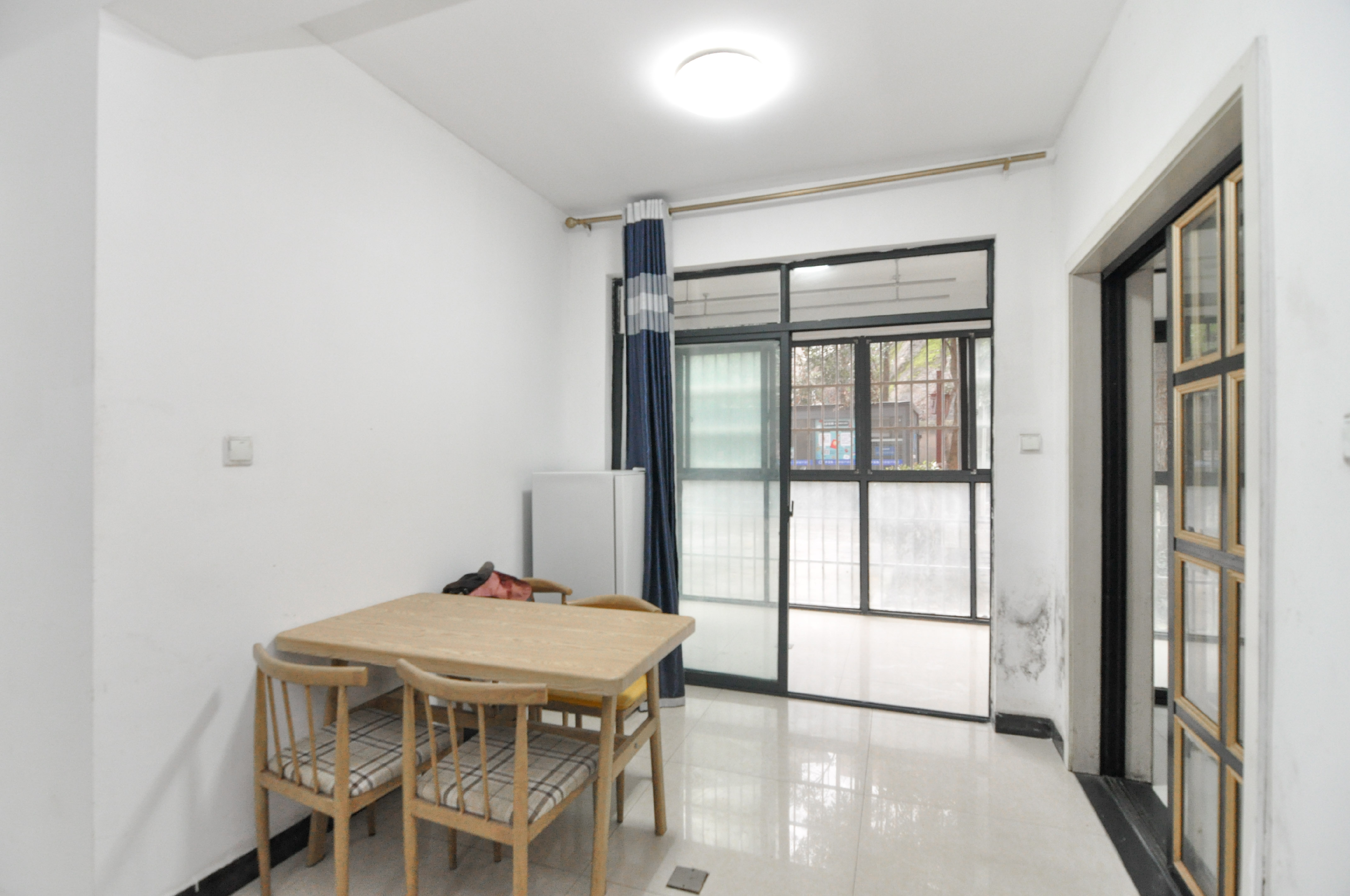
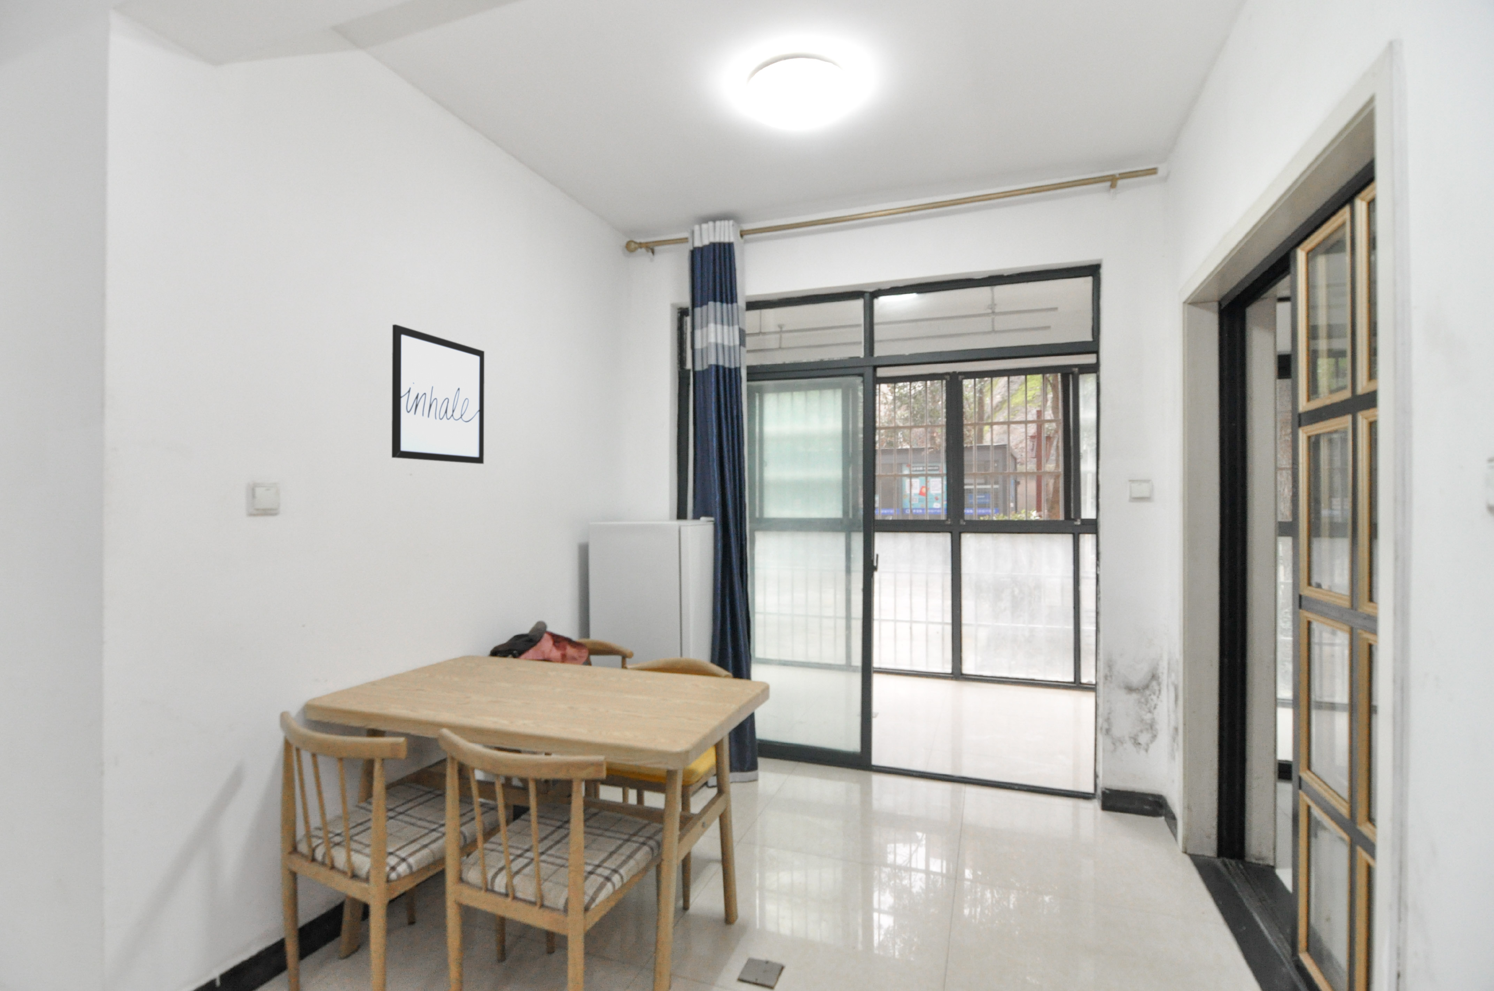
+ wall art (442, 400)
